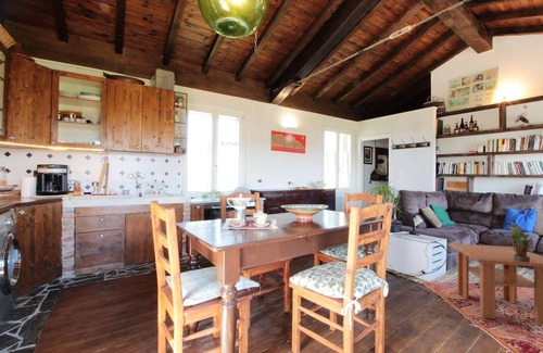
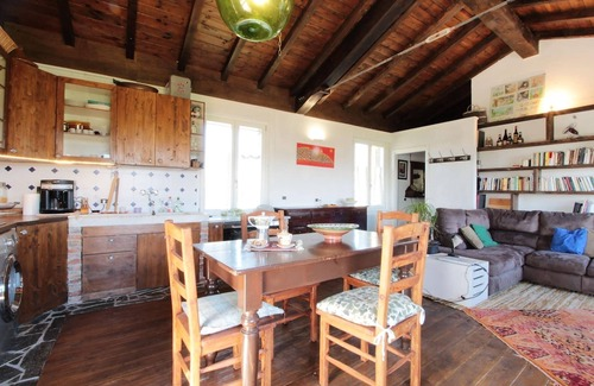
- potted plant (519, 241)
- coffee table (498, 280)
